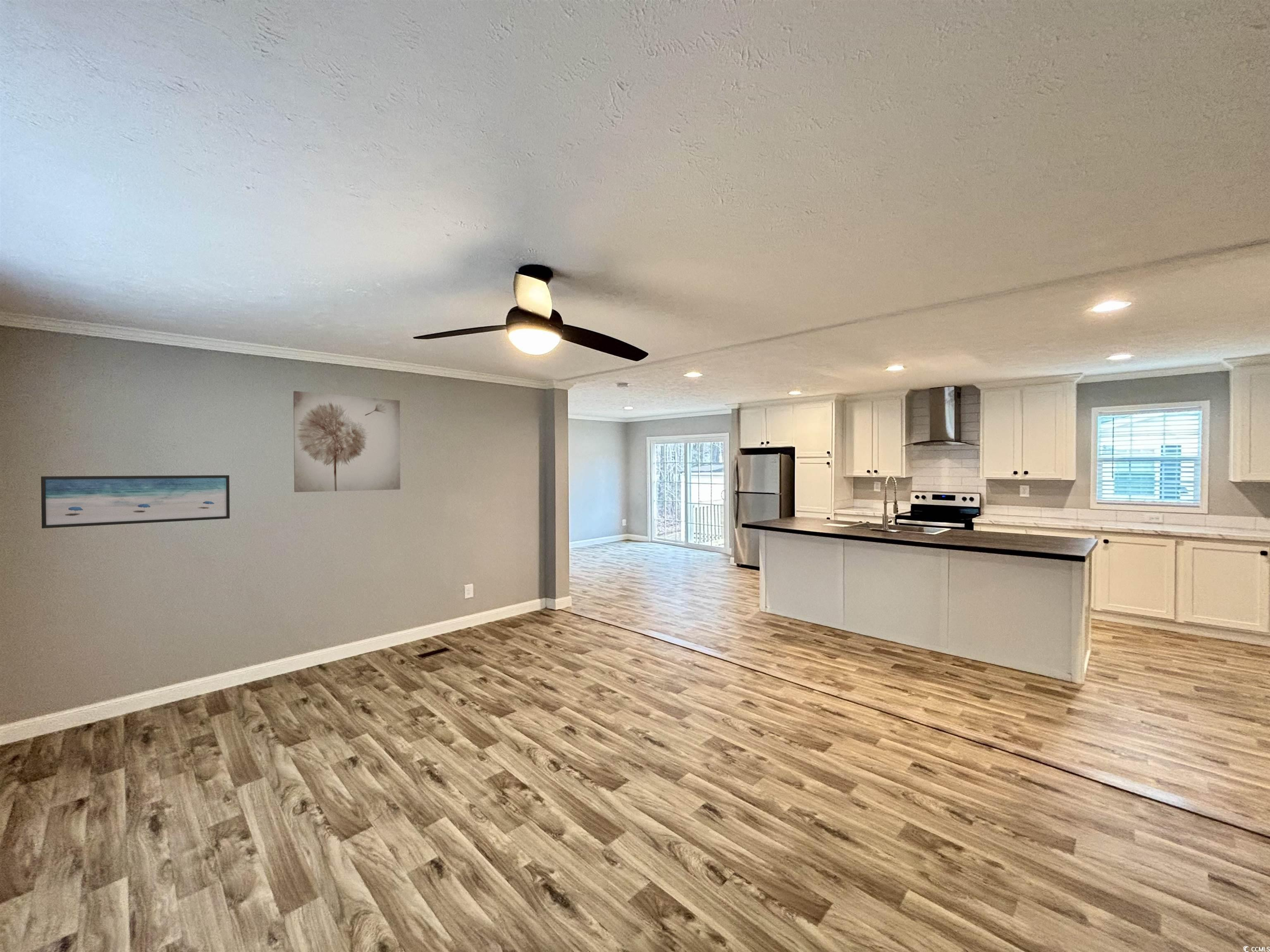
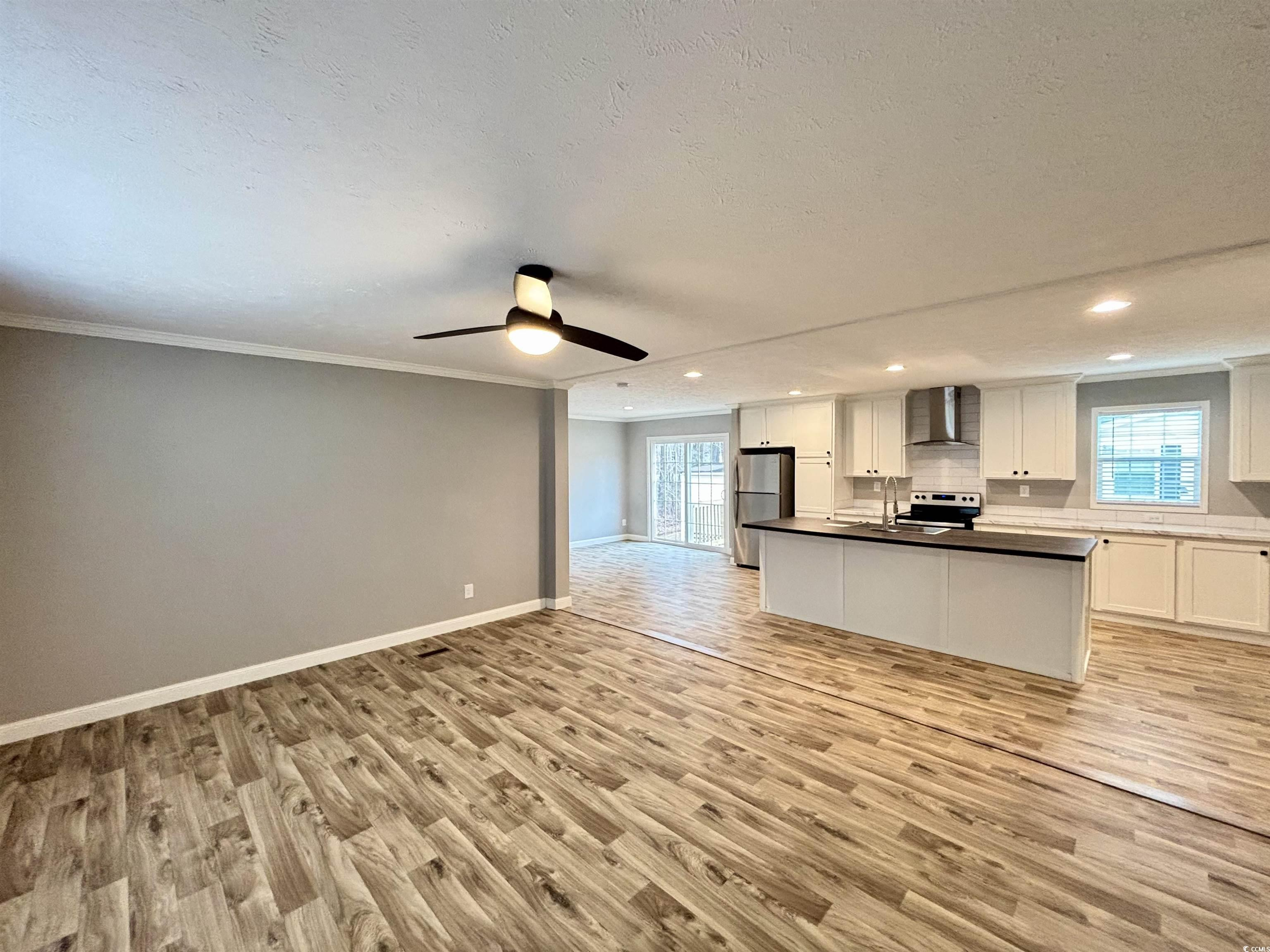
- wall art (350, 443)
- wall art (144, 499)
